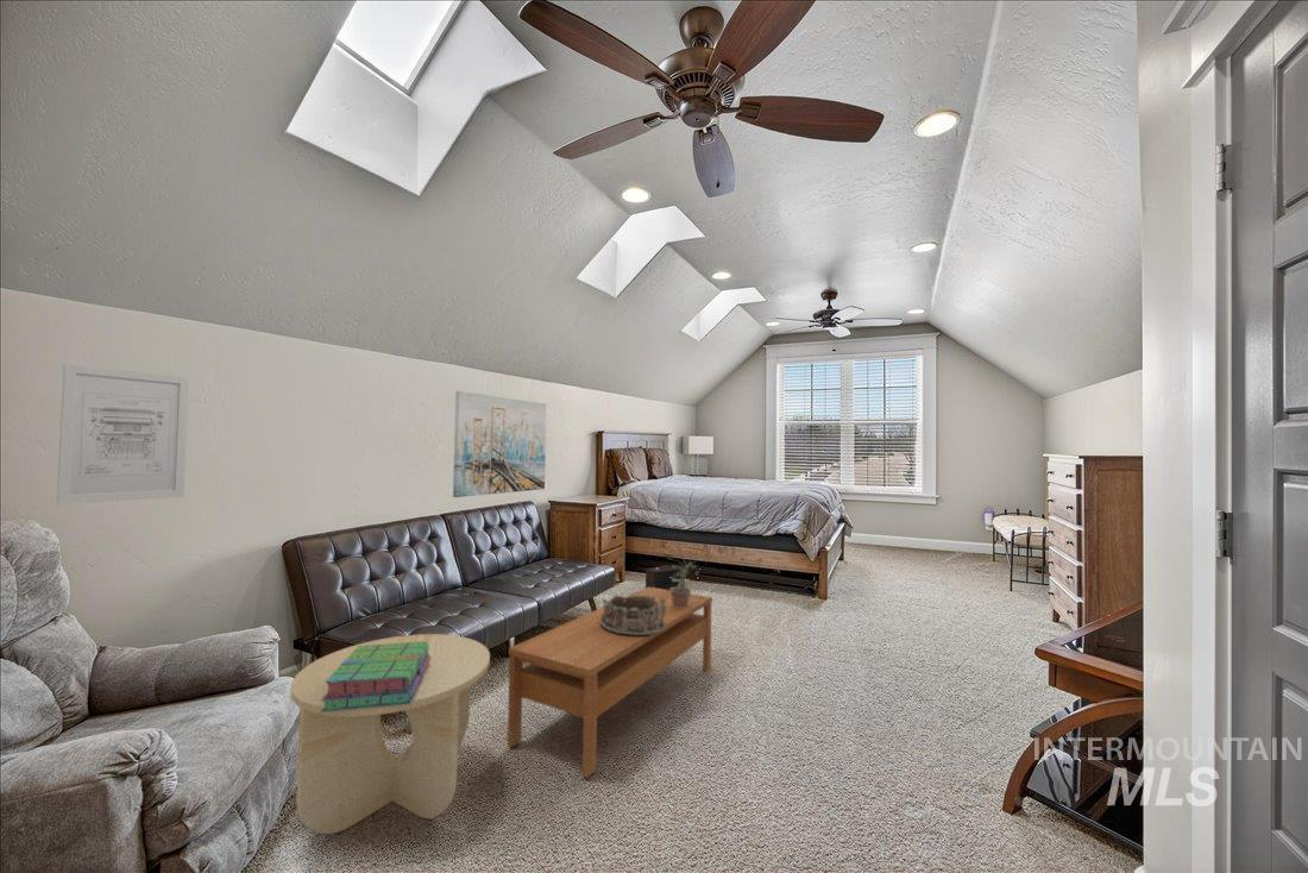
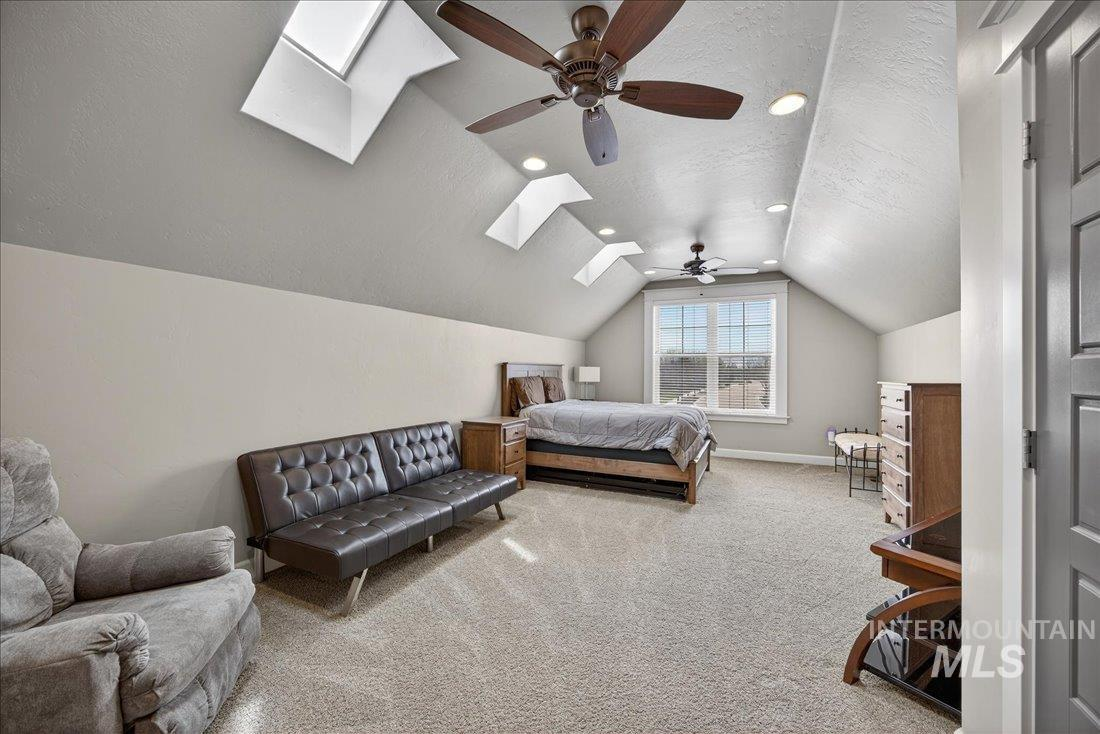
- stack of books (381, 671)
- potted plant (684, 572)
- wall art (127, 435)
- side table (382, 736)
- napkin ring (633, 611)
- wall art (504, 445)
- speaker (665, 577)
- coffee table (625, 659)
